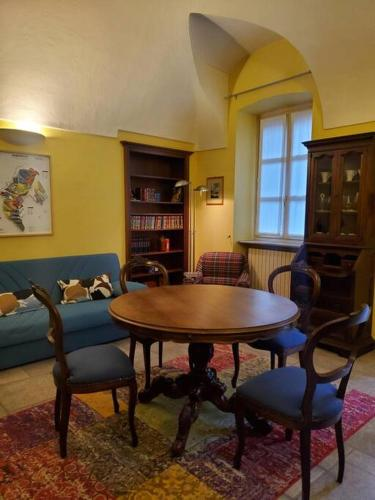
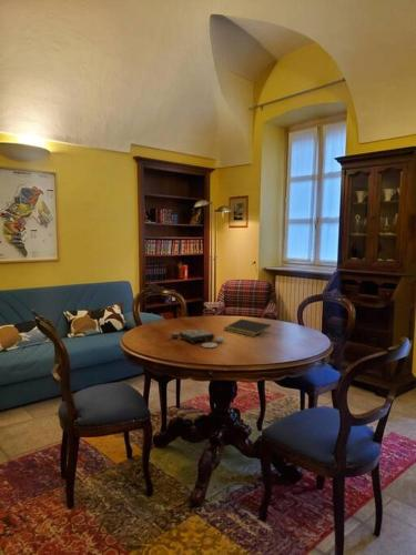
+ board game (196, 335)
+ notepad (246, 326)
